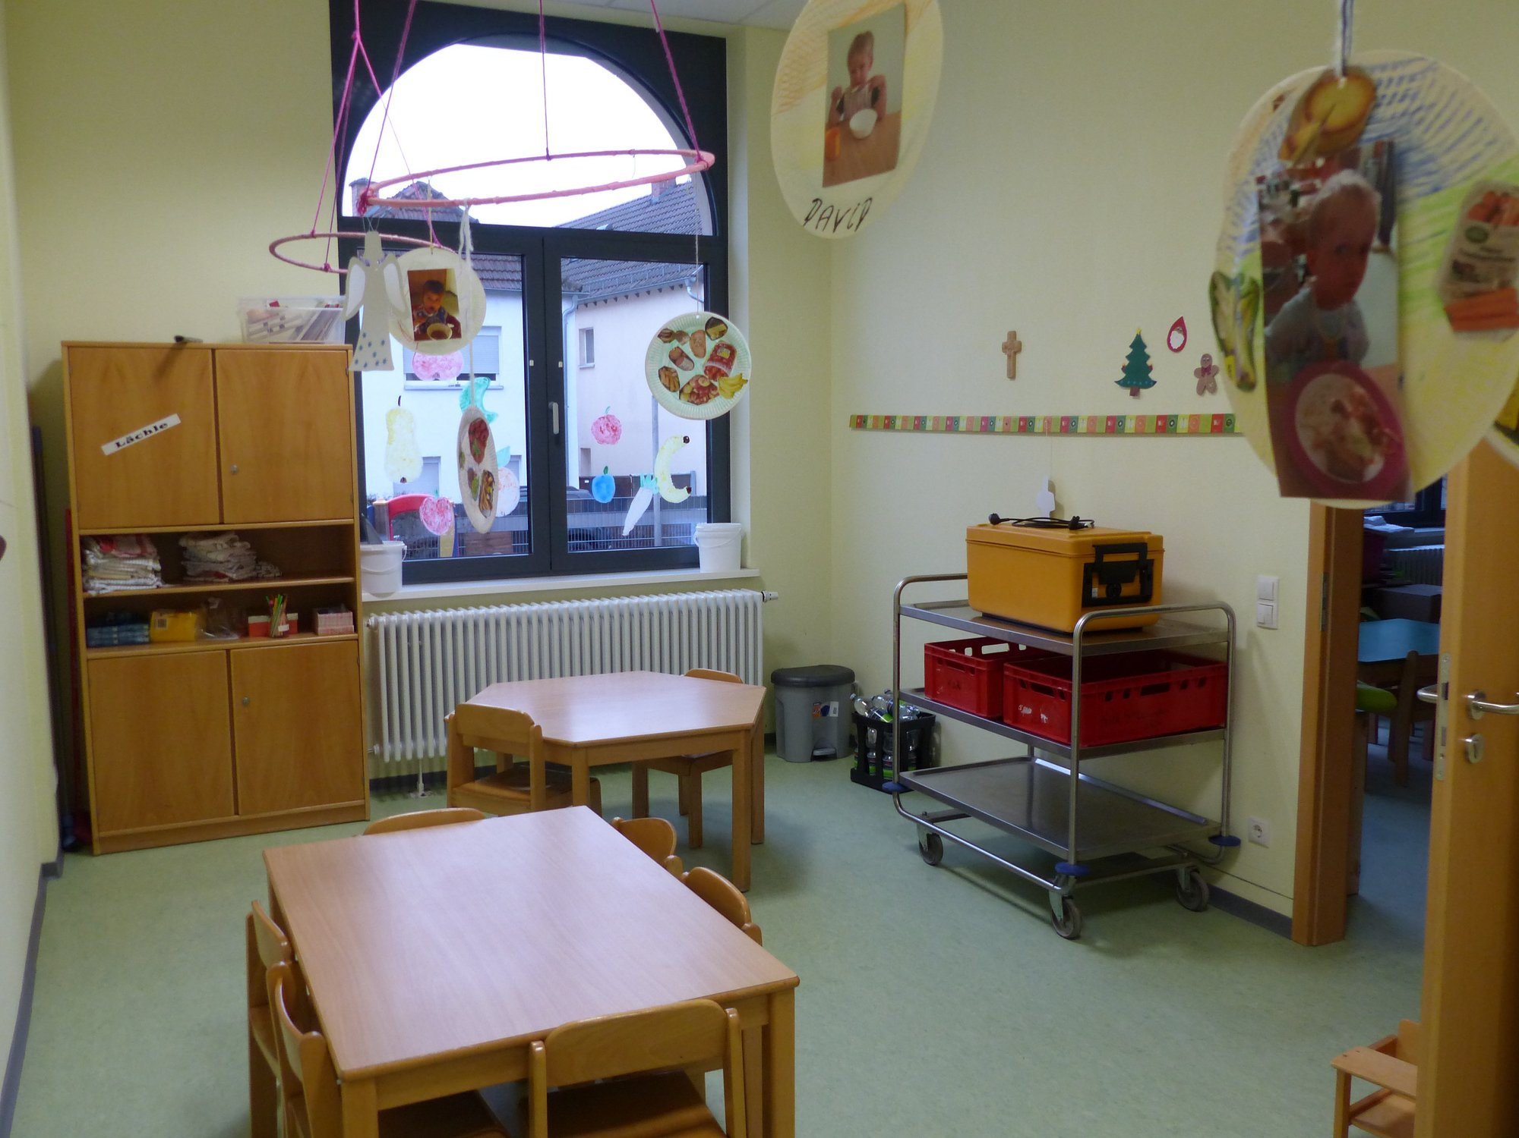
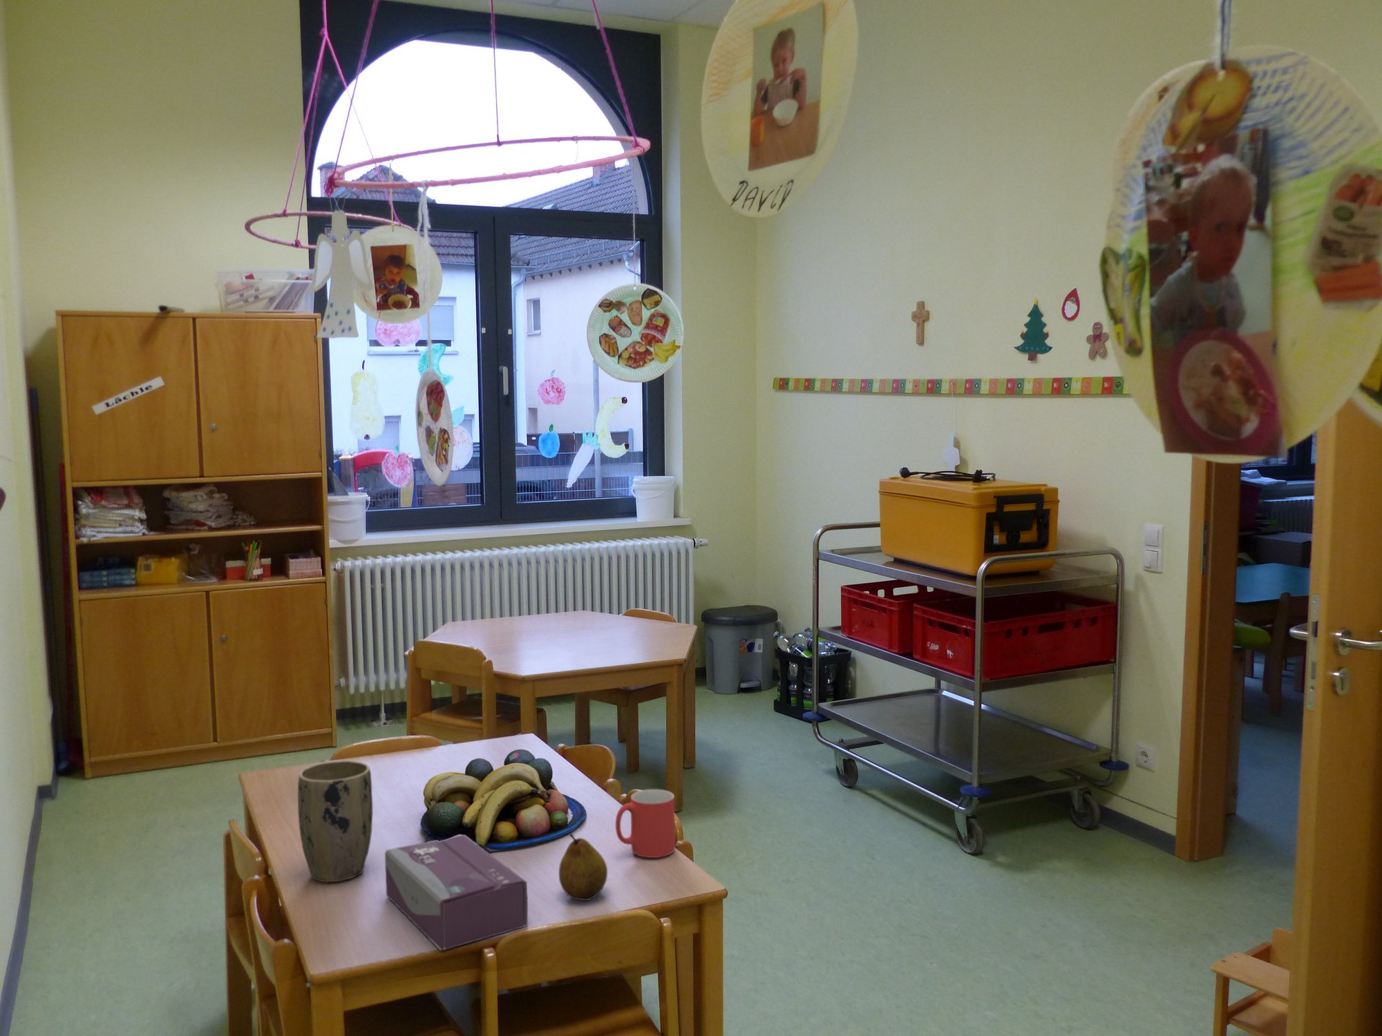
+ fruit bowl (504, 791)
+ plant pot (336, 822)
+ mug (644, 825)
+ tissue box (454, 887)
+ fruit (582, 861)
